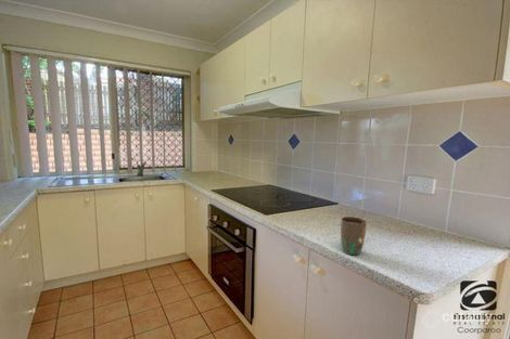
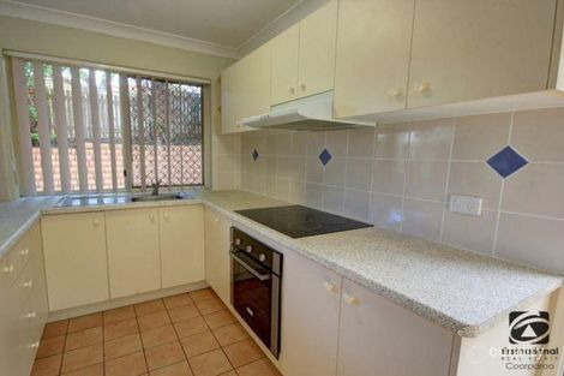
- mug (355, 235)
